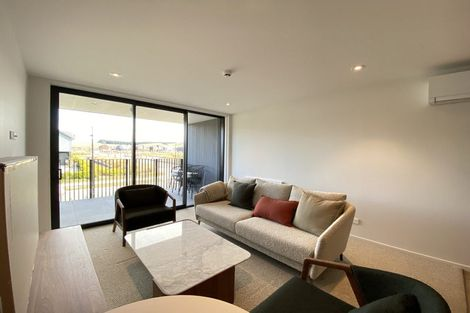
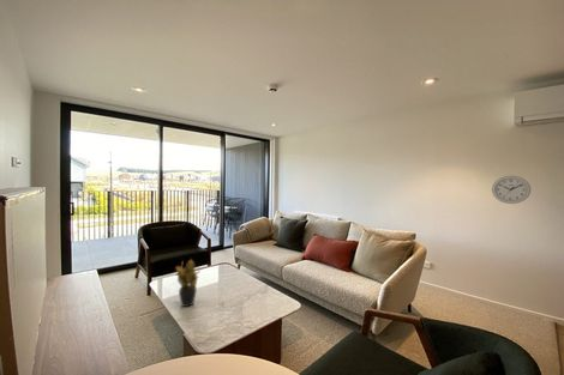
+ wall clock (510, 189)
+ potted plant (188, 280)
